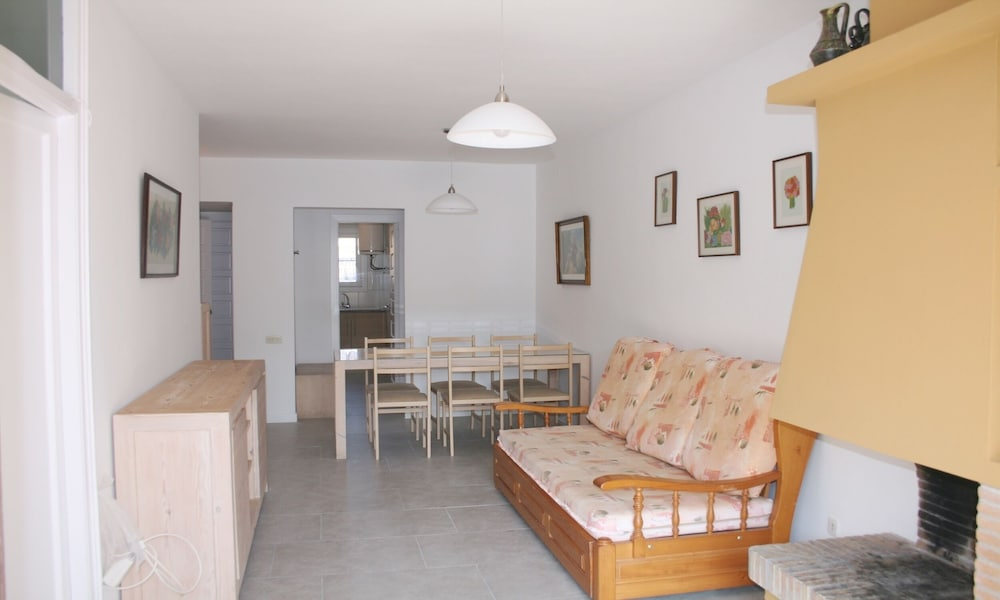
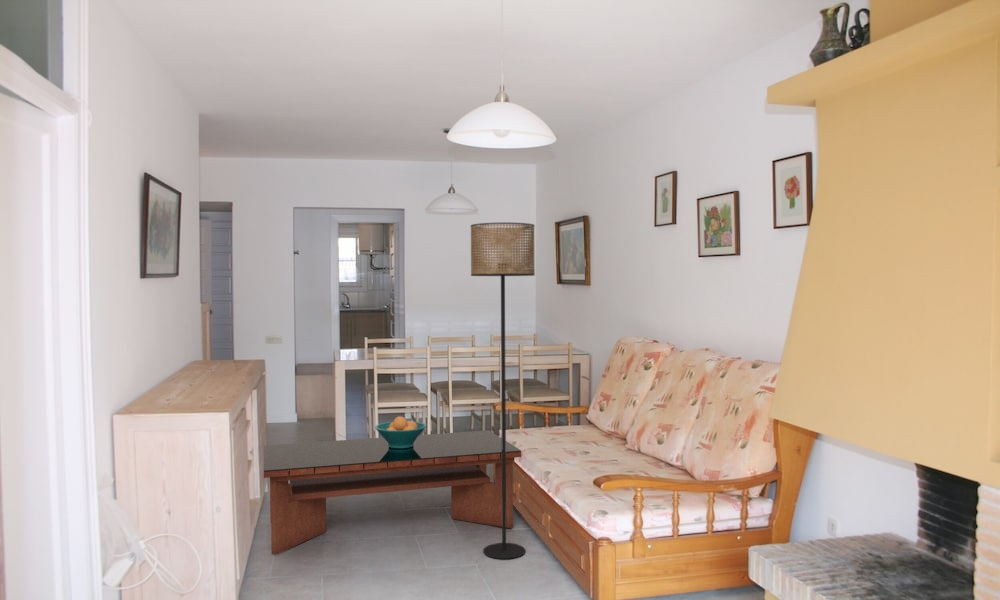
+ floor lamp (503, 388)
+ fruit bowl (400, 431)
+ coffee table (390, 486)
